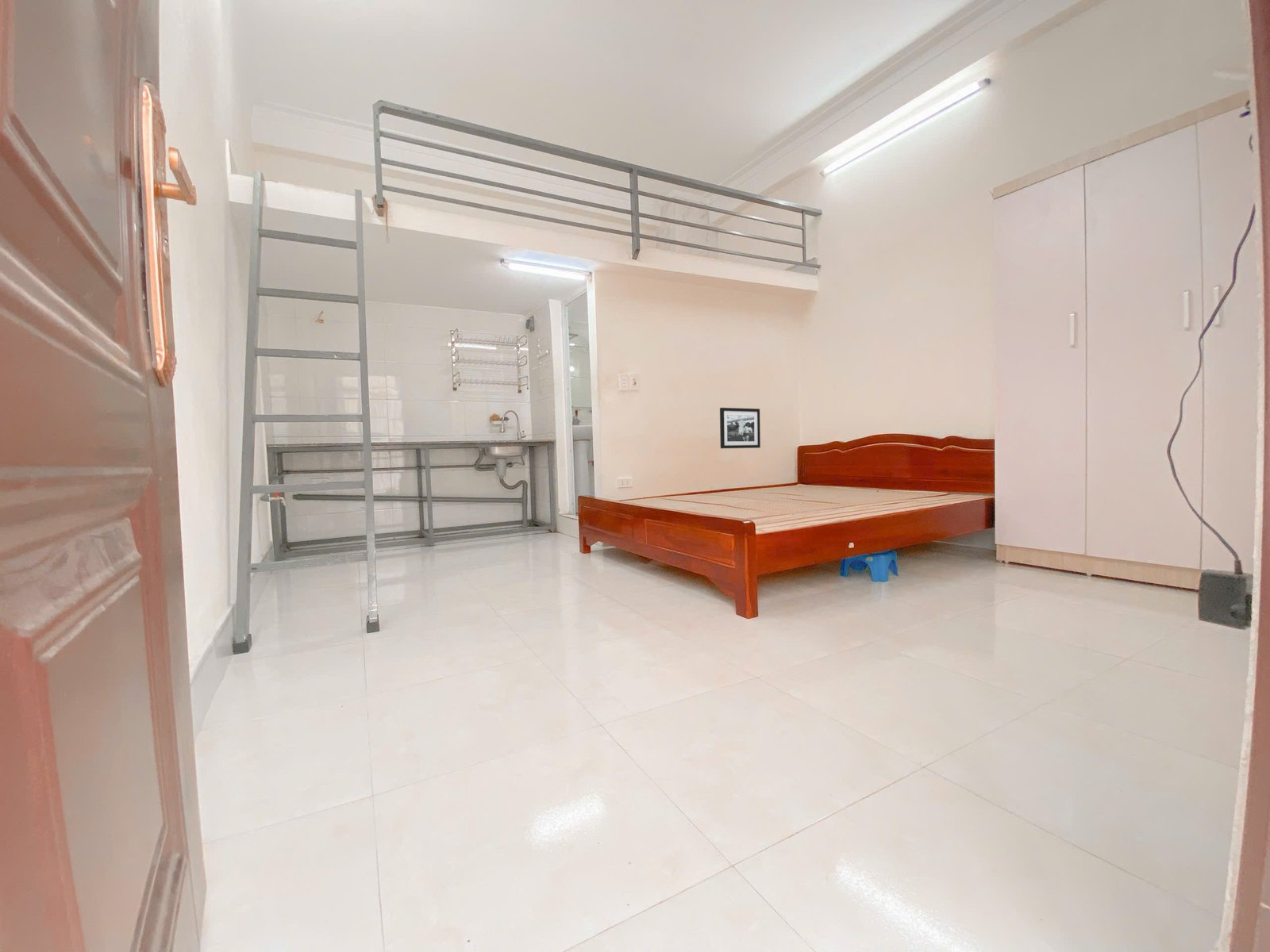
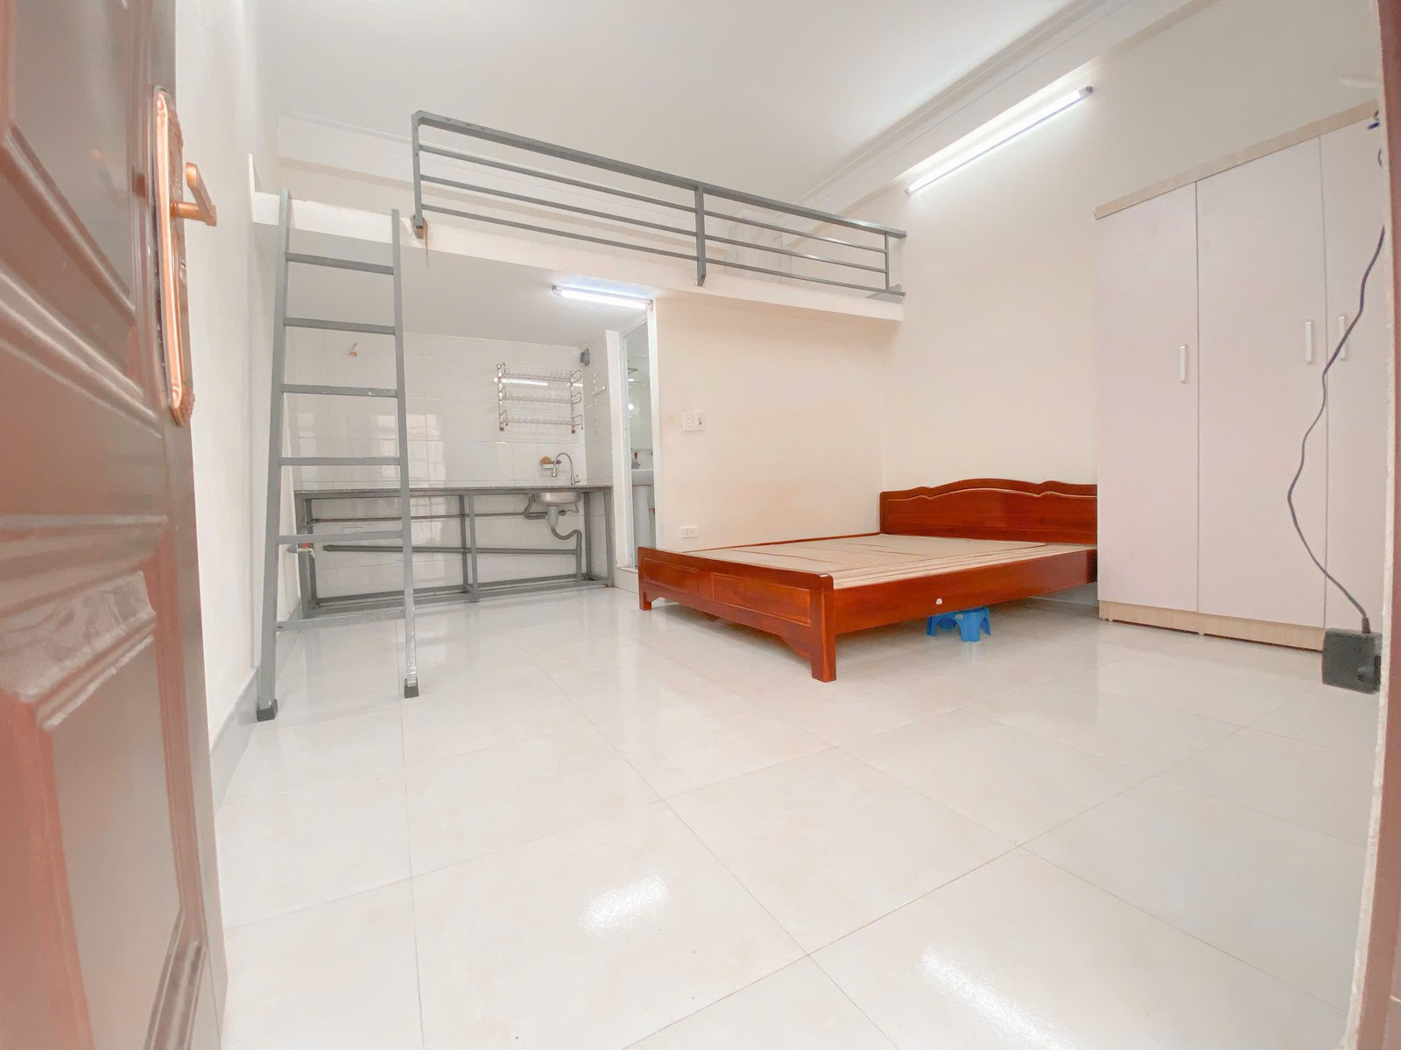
- picture frame (740, 428)
